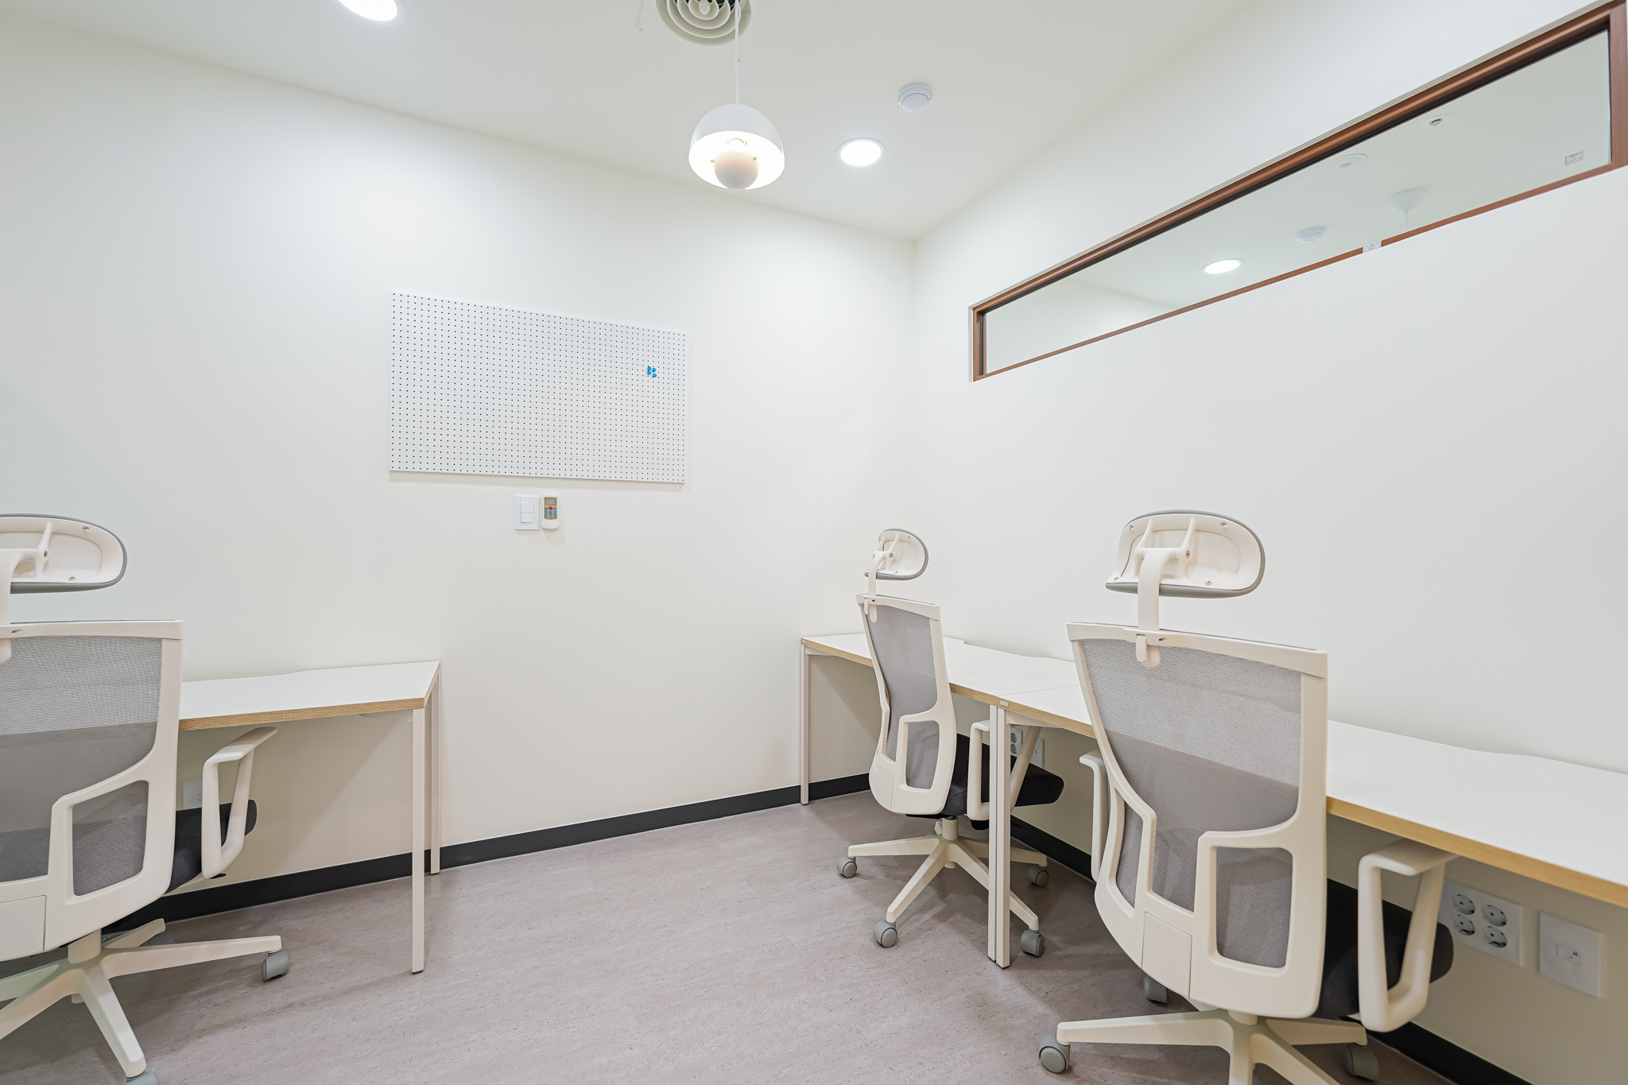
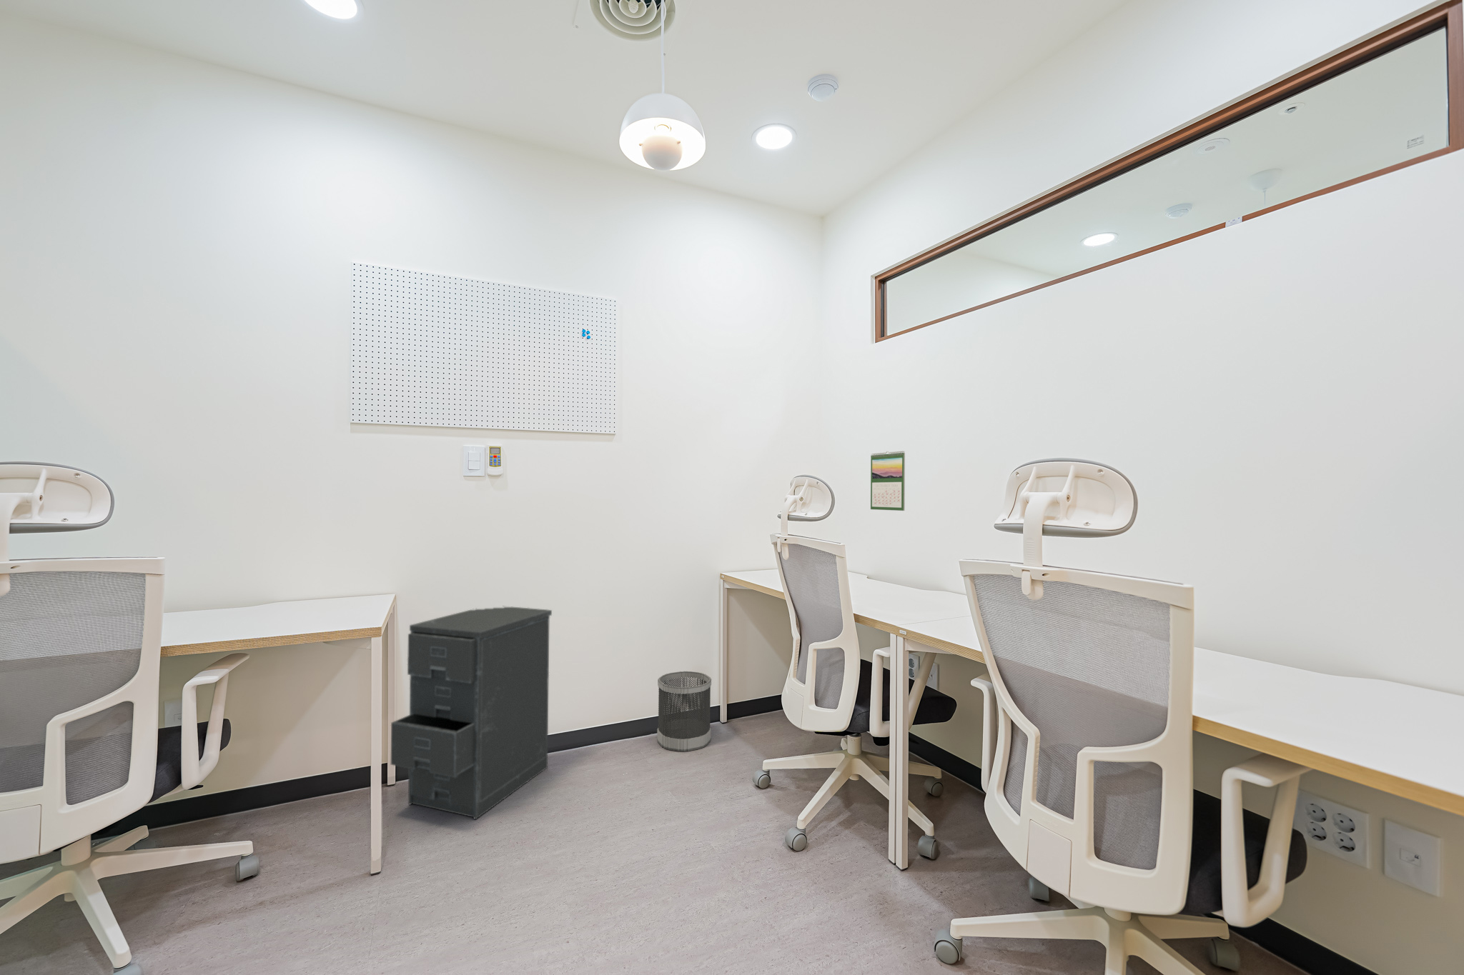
+ calendar (887, 480)
+ filing cabinet (478, 704)
+ wastebasket (684, 709)
